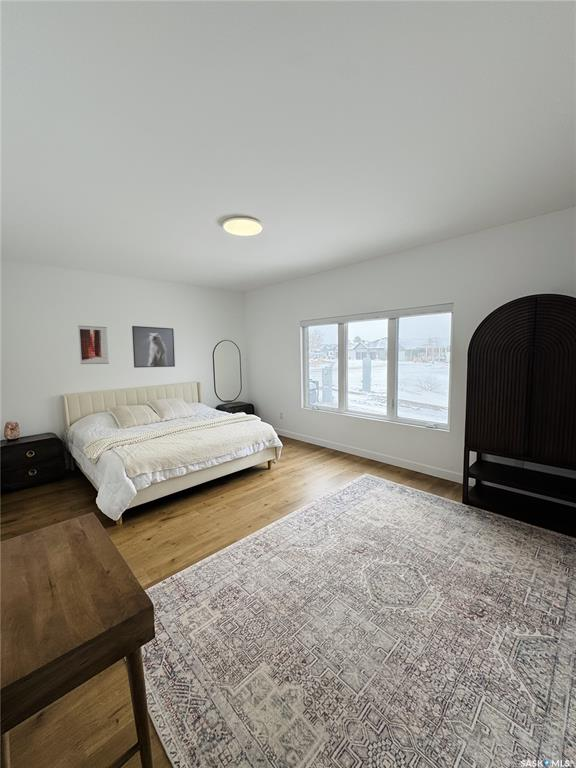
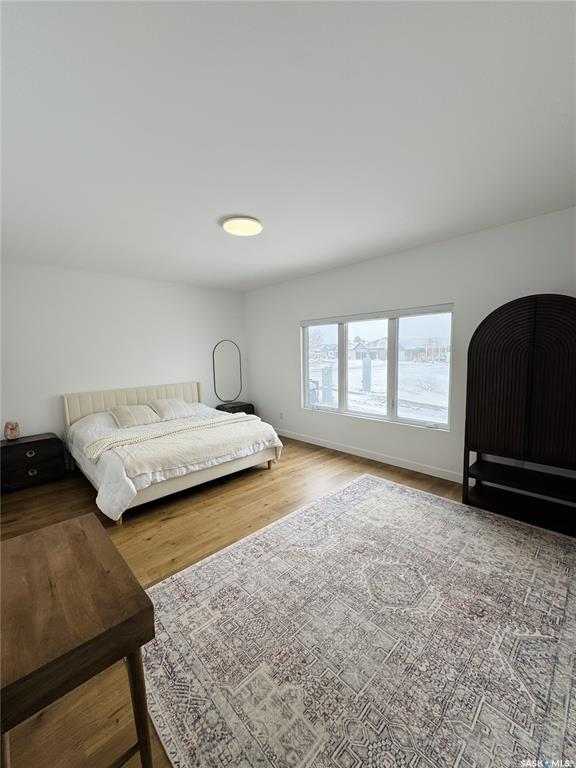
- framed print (154, 347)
- wall art (93, 345)
